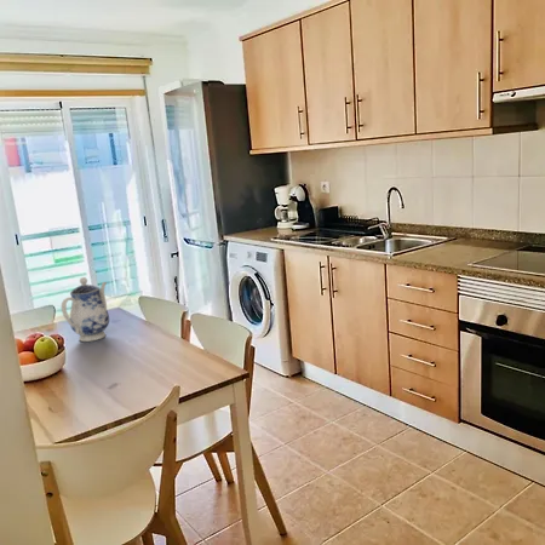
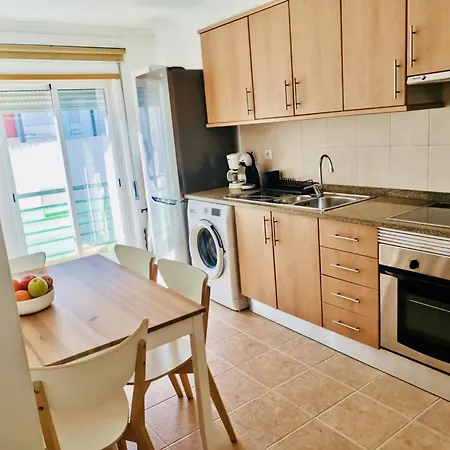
- teapot (87, 308)
